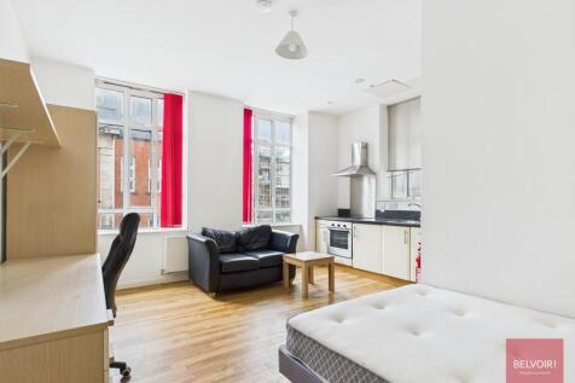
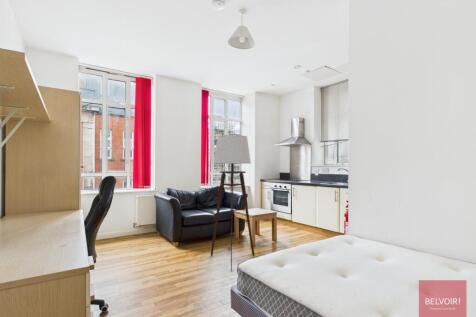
+ floor lamp (231, 197)
